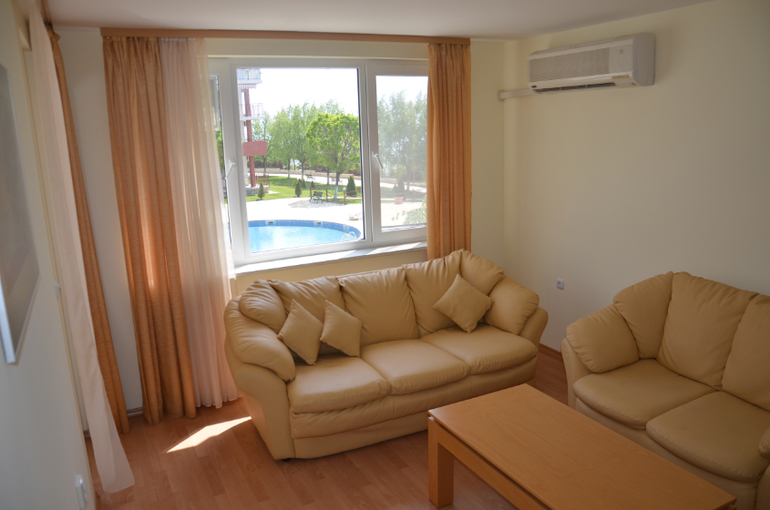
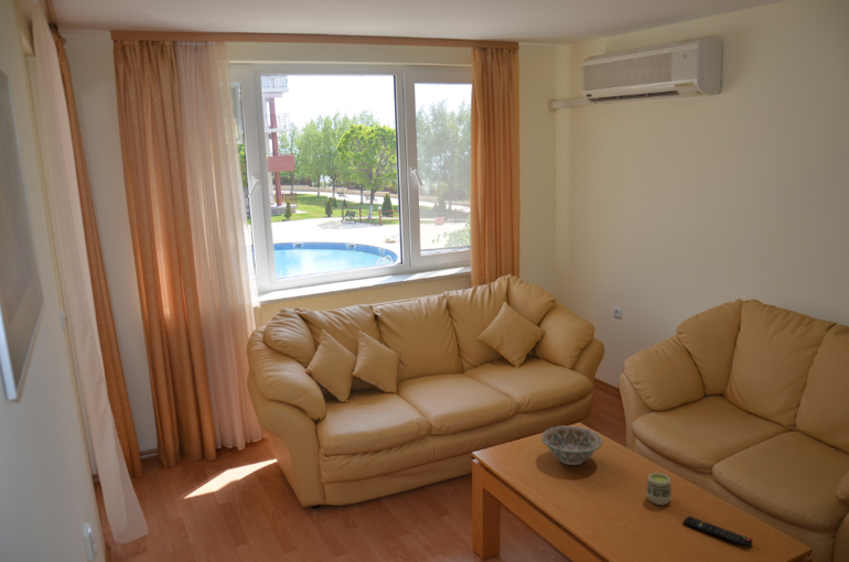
+ decorative bowl (571, 448)
+ cup (658, 488)
+ remote control (717, 531)
